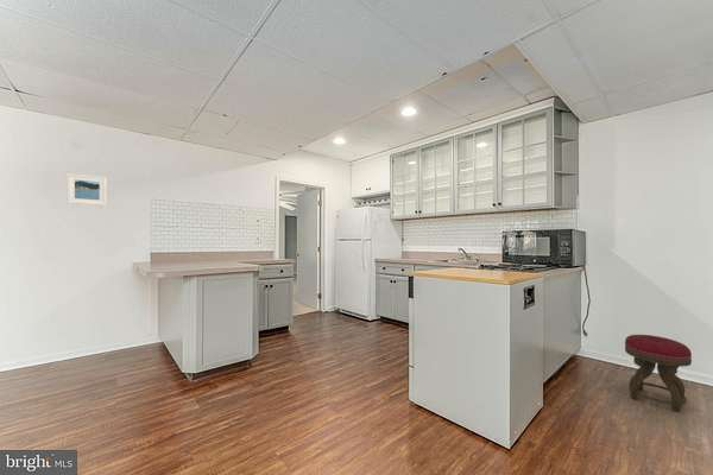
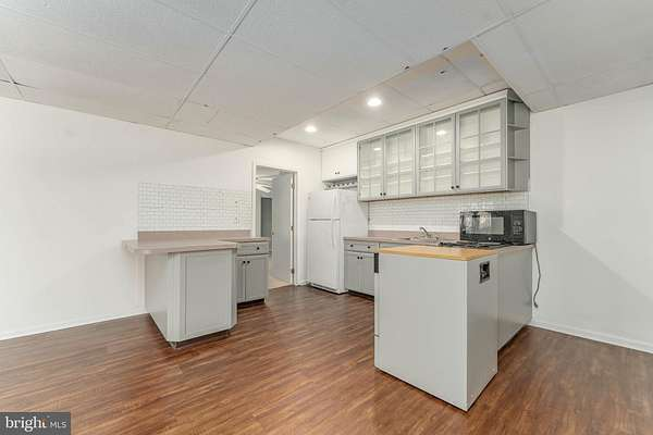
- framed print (87, 190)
- stool (657, 369)
